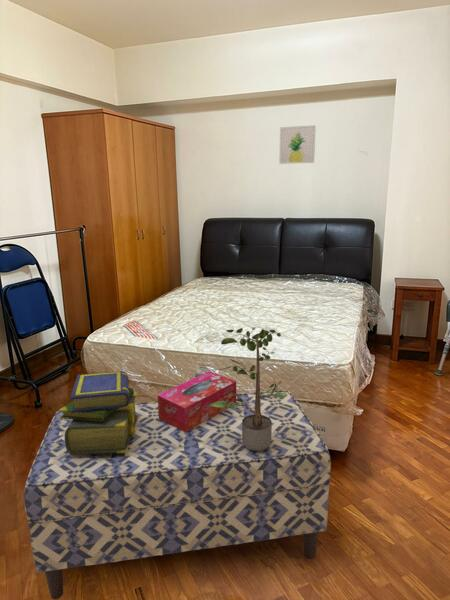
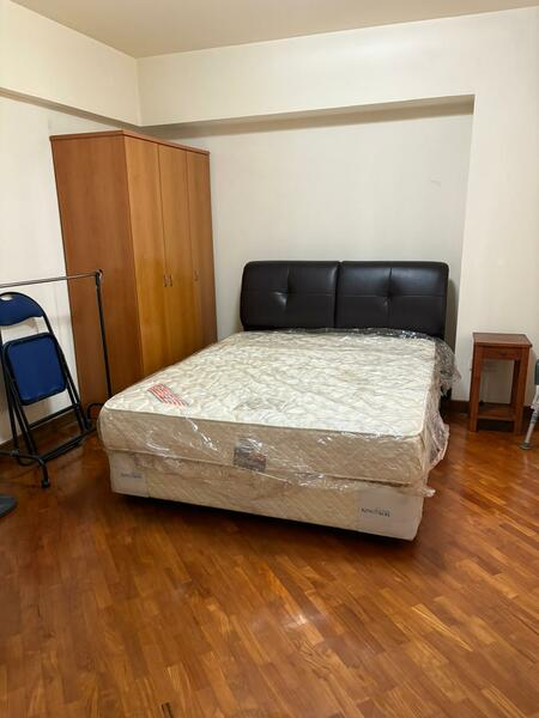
- potted plant (250, 378)
- stack of books (101, 407)
- bench (183, 483)
- wall art (297, 145)
- tissue box (198, 398)
